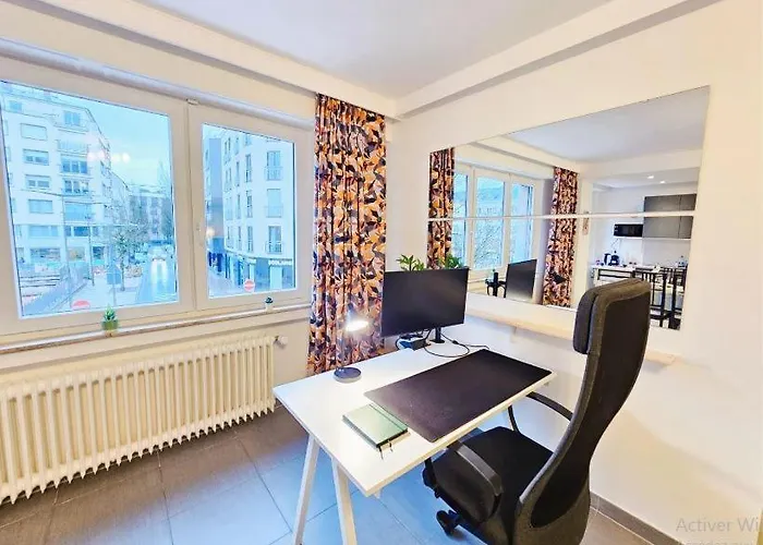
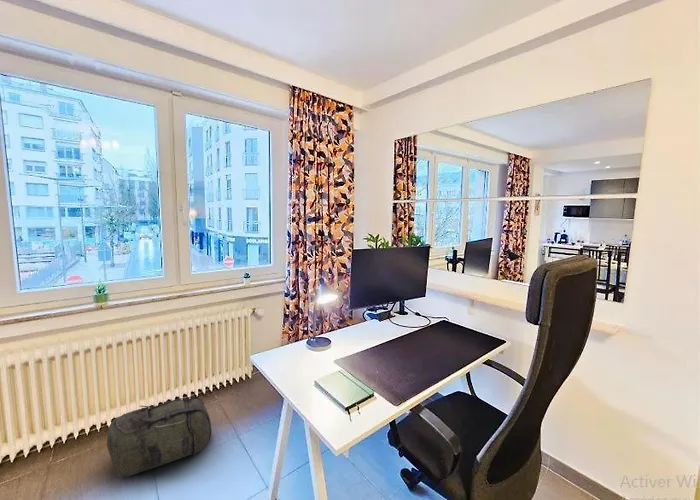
+ backpack (163, 428)
